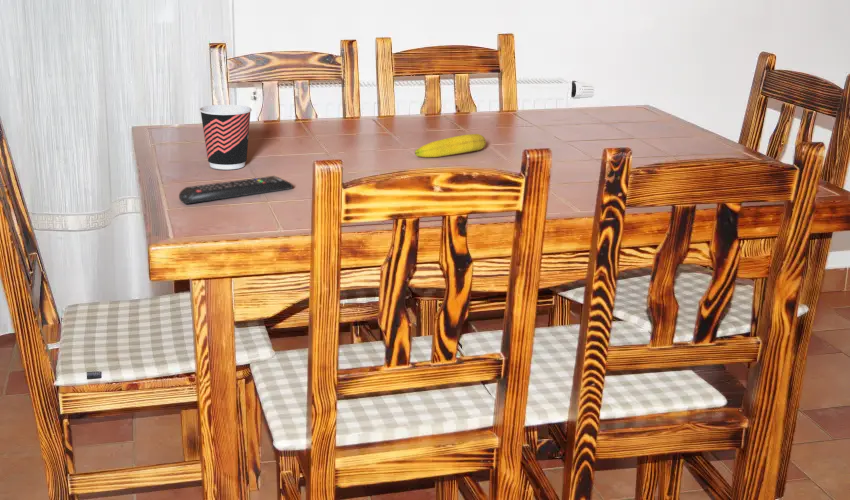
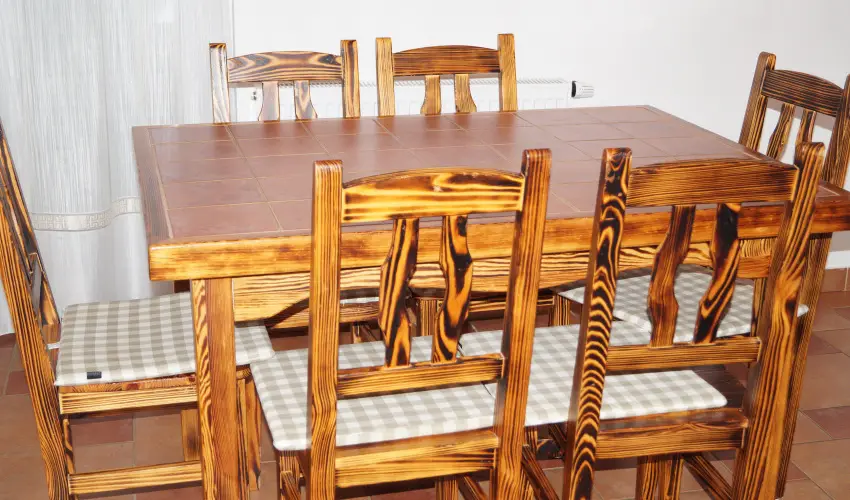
- cup (226, 137)
- remote control (237, 189)
- fruit (455, 143)
